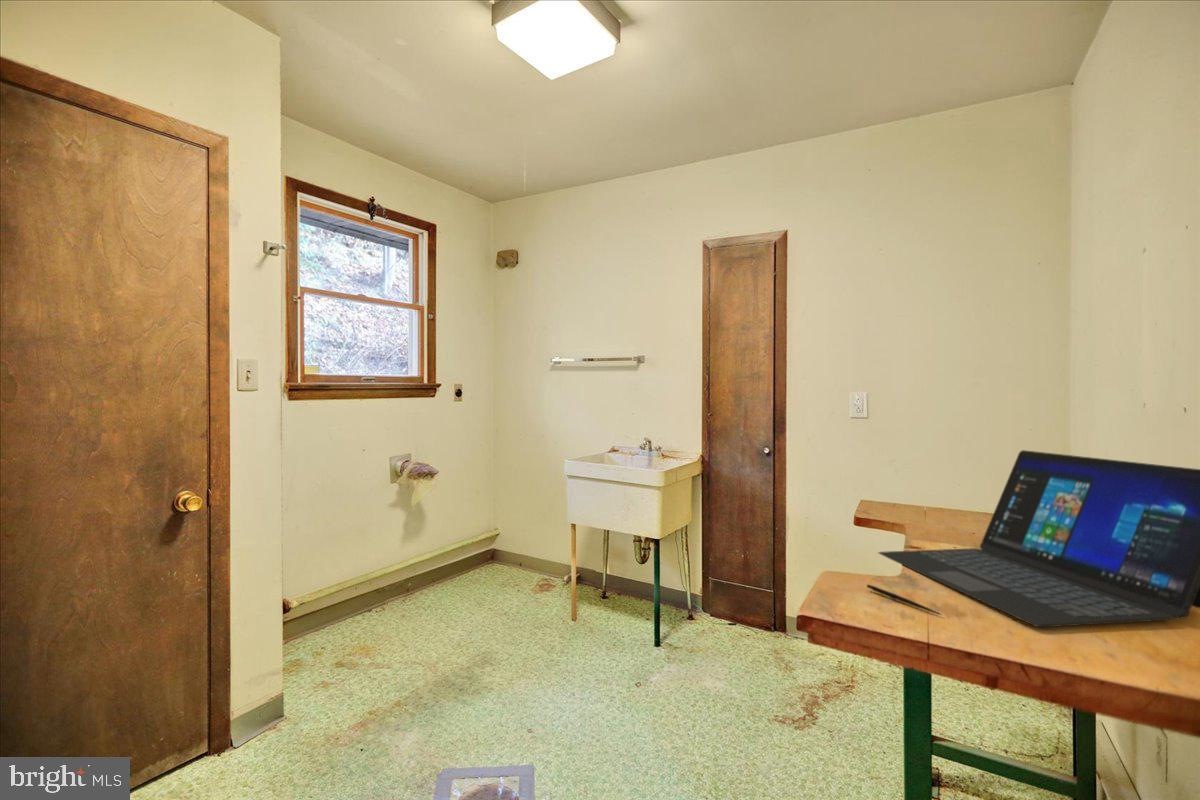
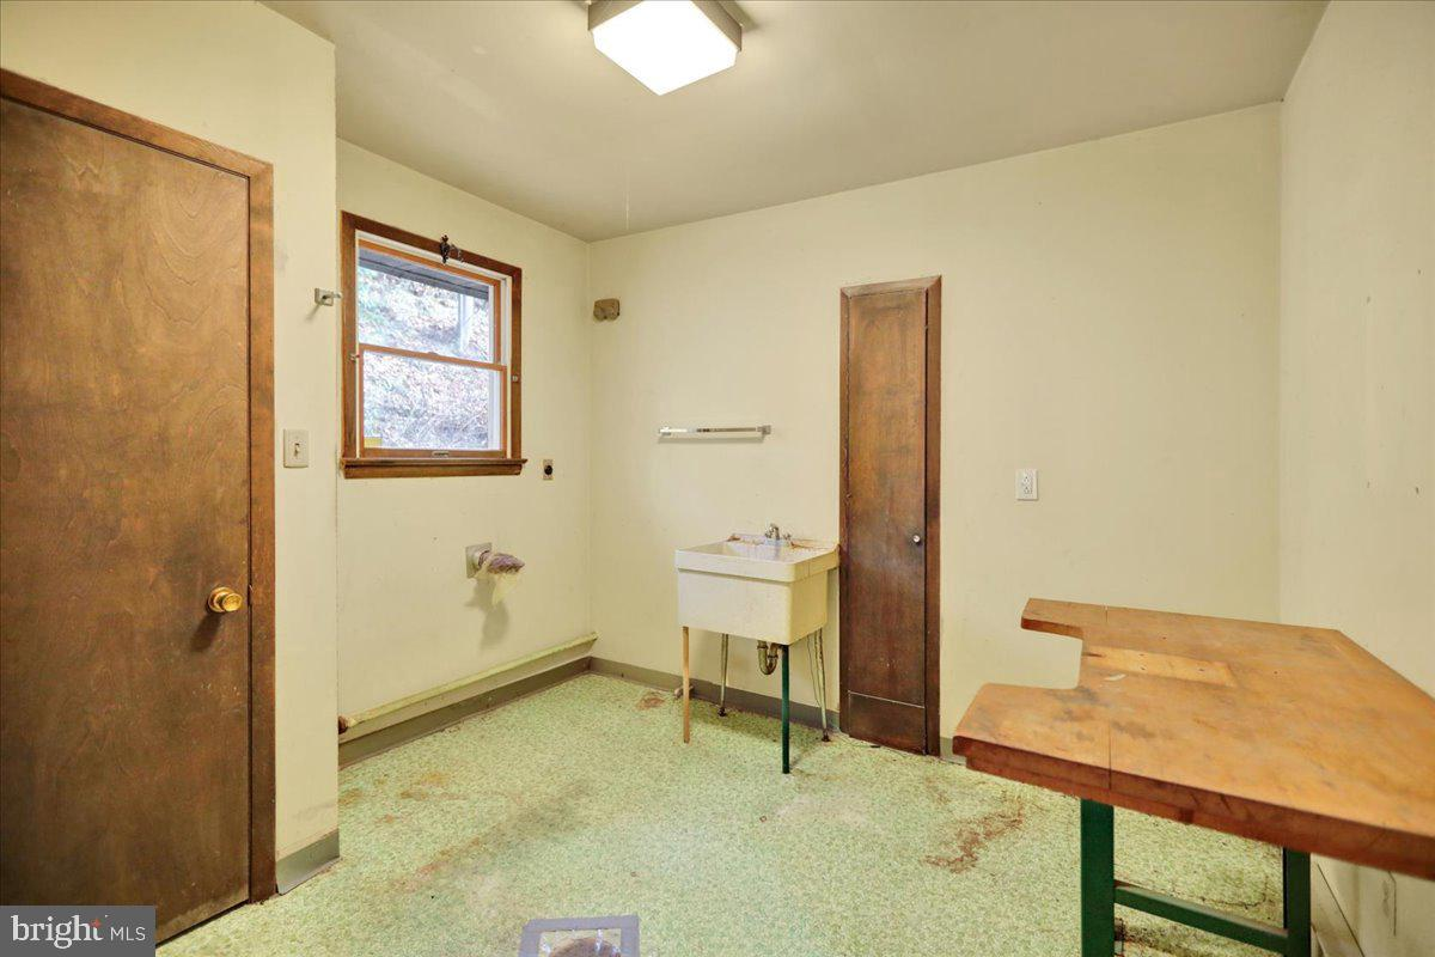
- laptop (1029, 520)
- pen (902, 599)
